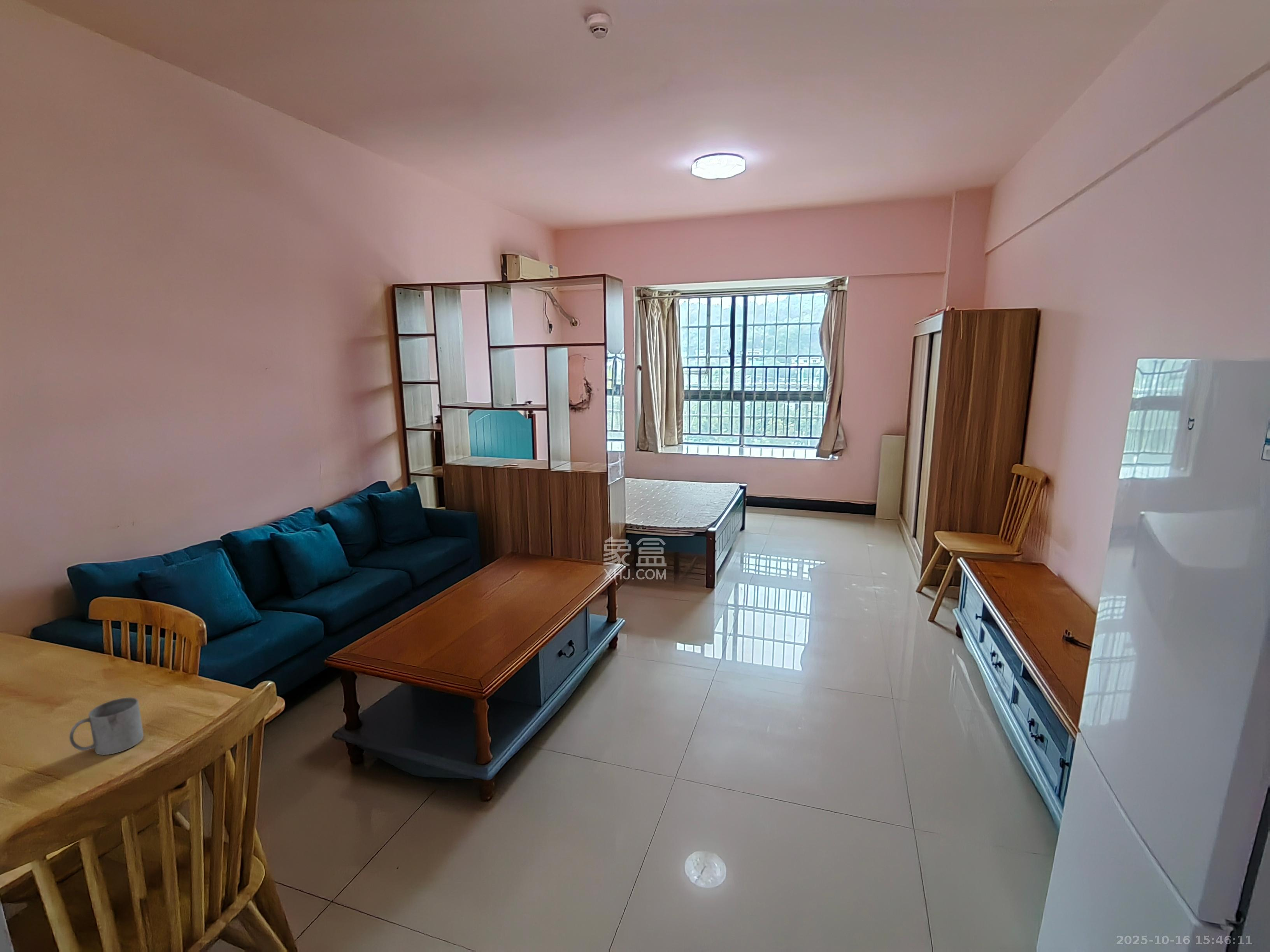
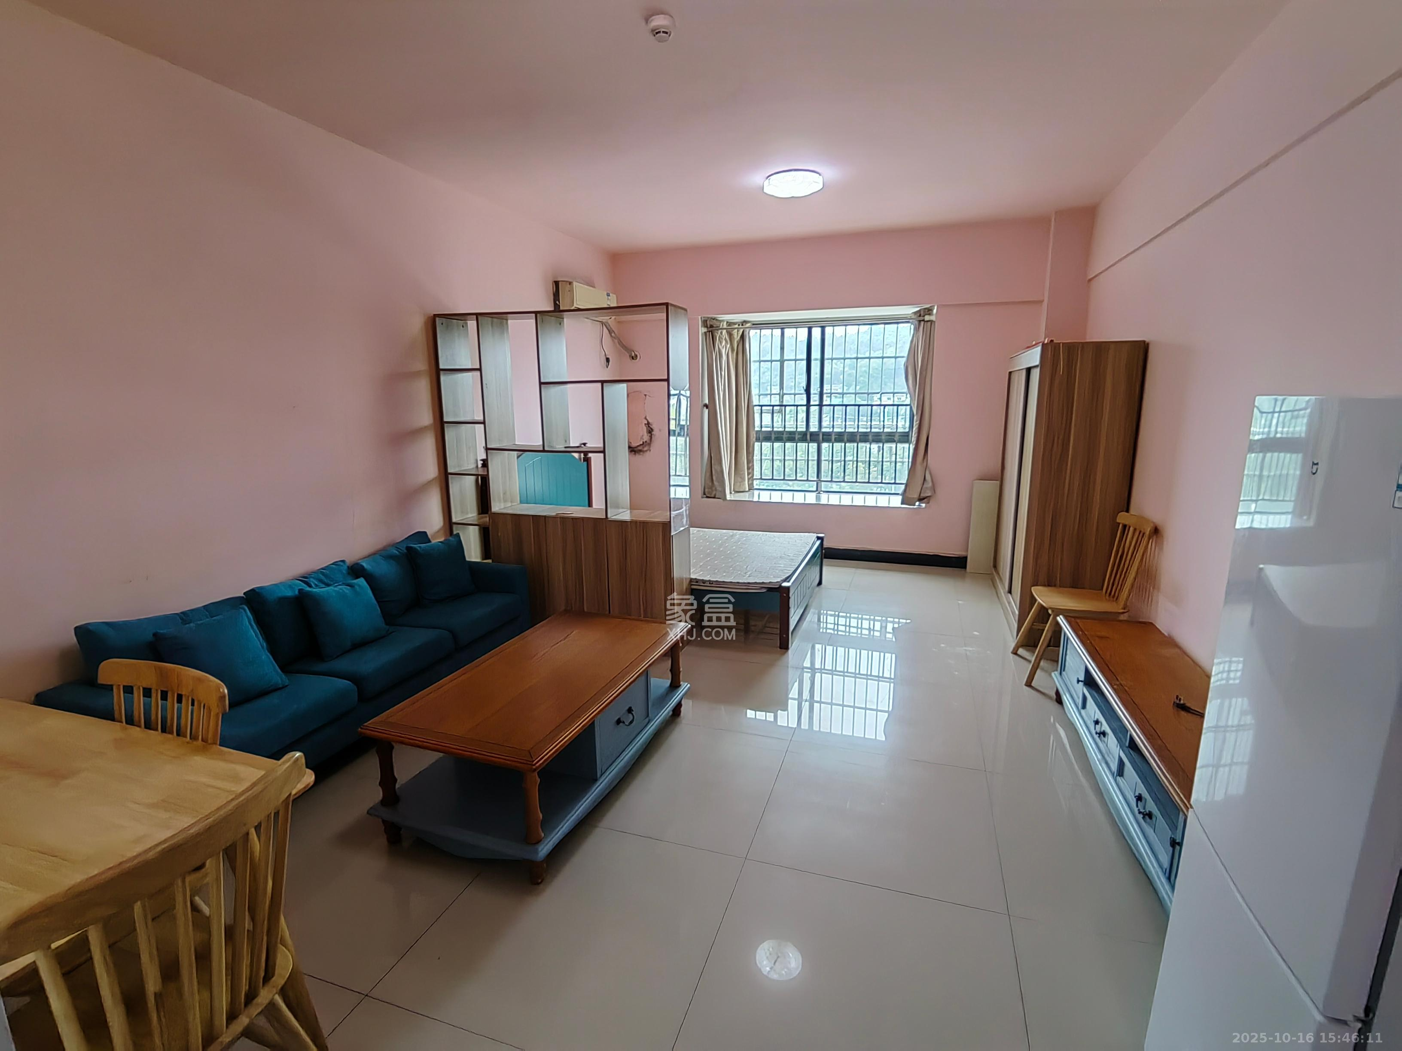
- mug (106, 729)
